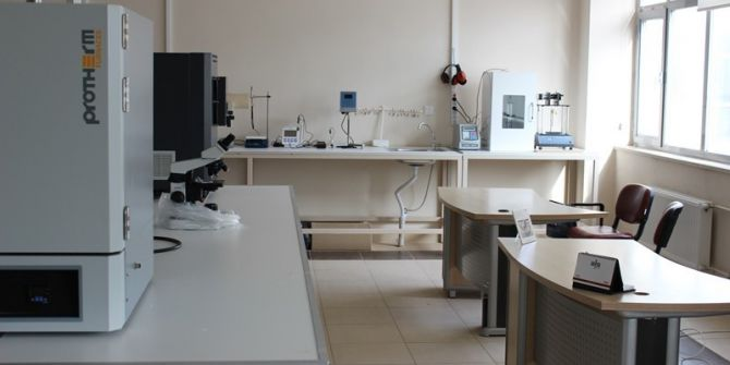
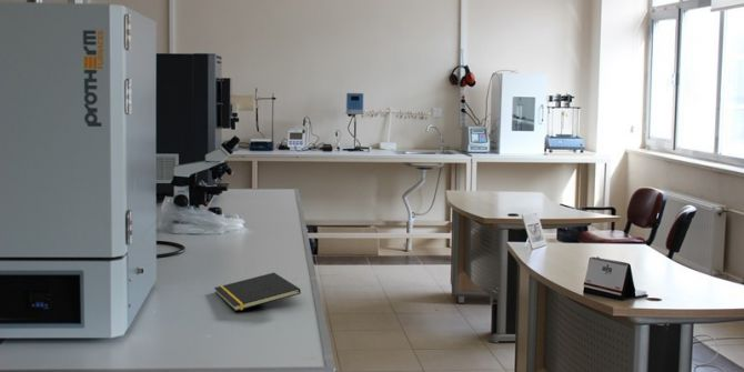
+ notepad (255, 290)
